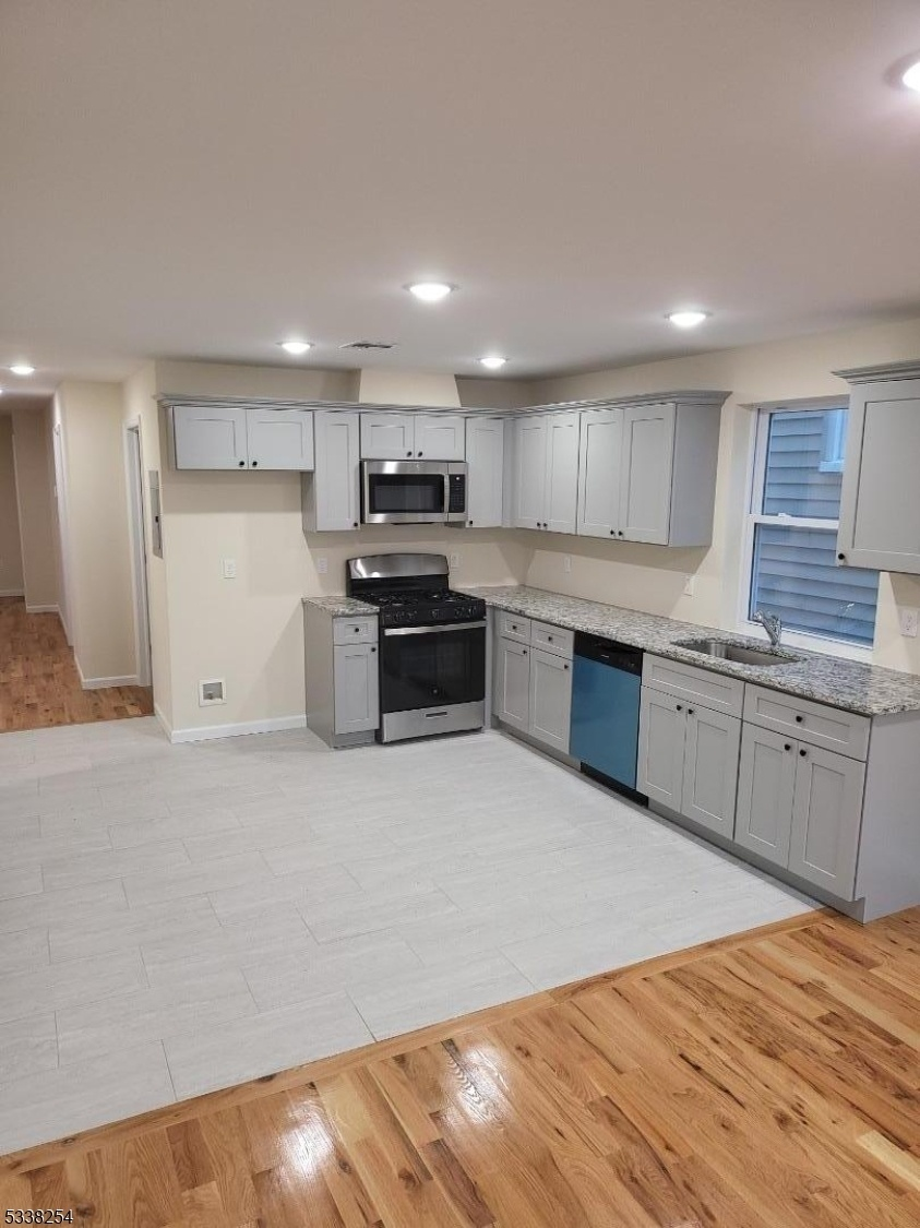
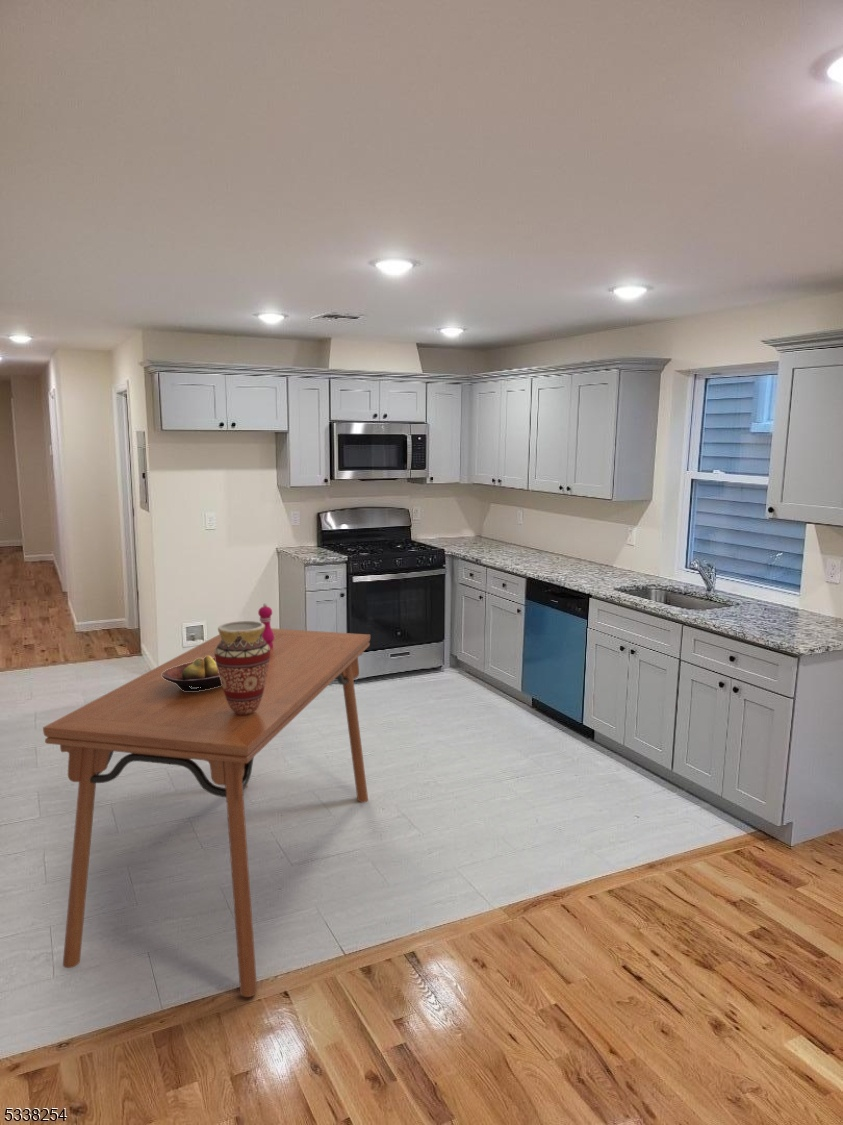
+ fruit bowl (212, 667)
+ dining table (242, 771)
+ vase (242, 668)
+ pepper mill (265, 624)
